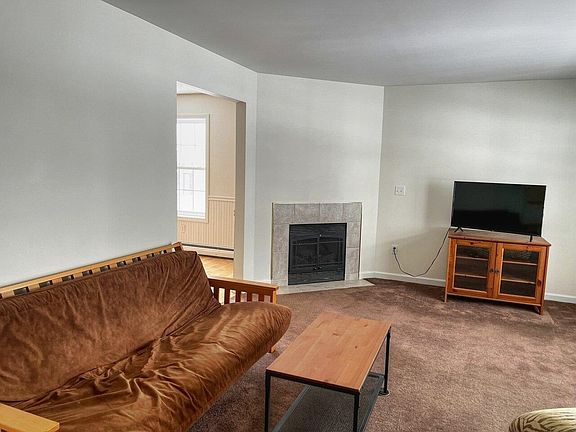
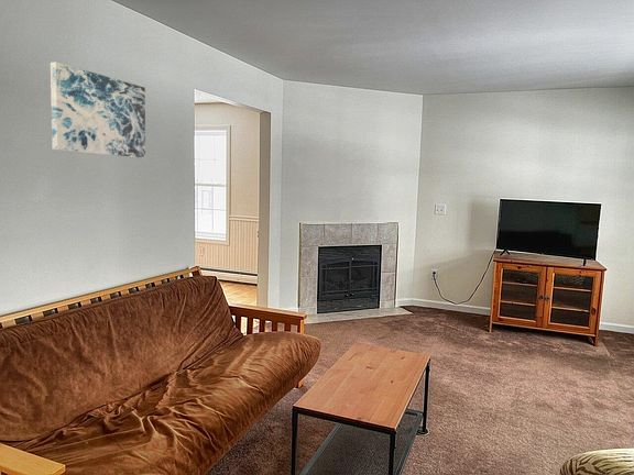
+ wall art (102, 115)
